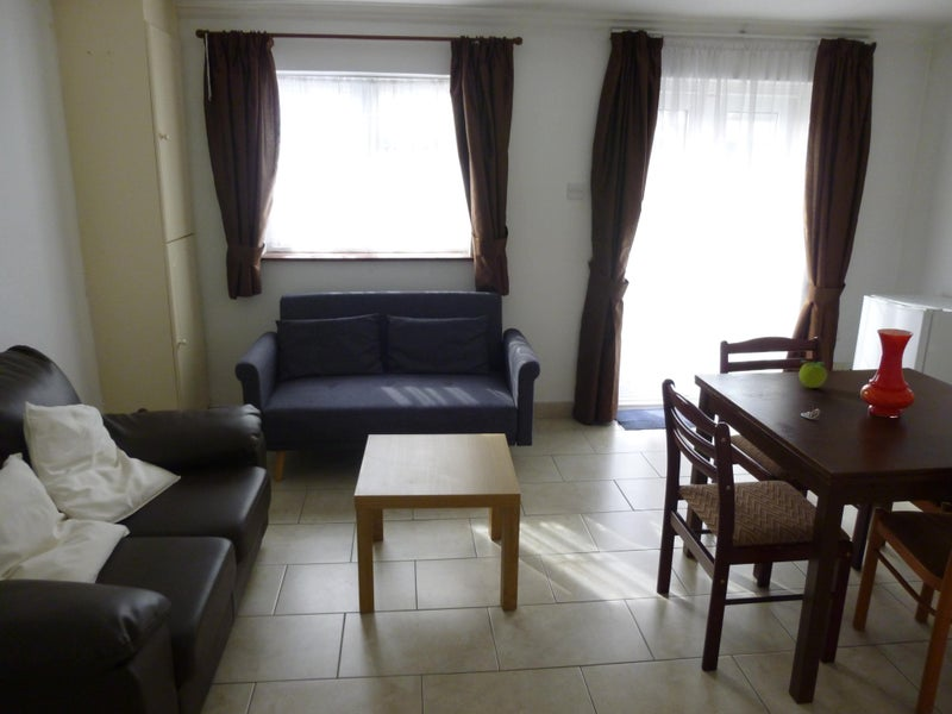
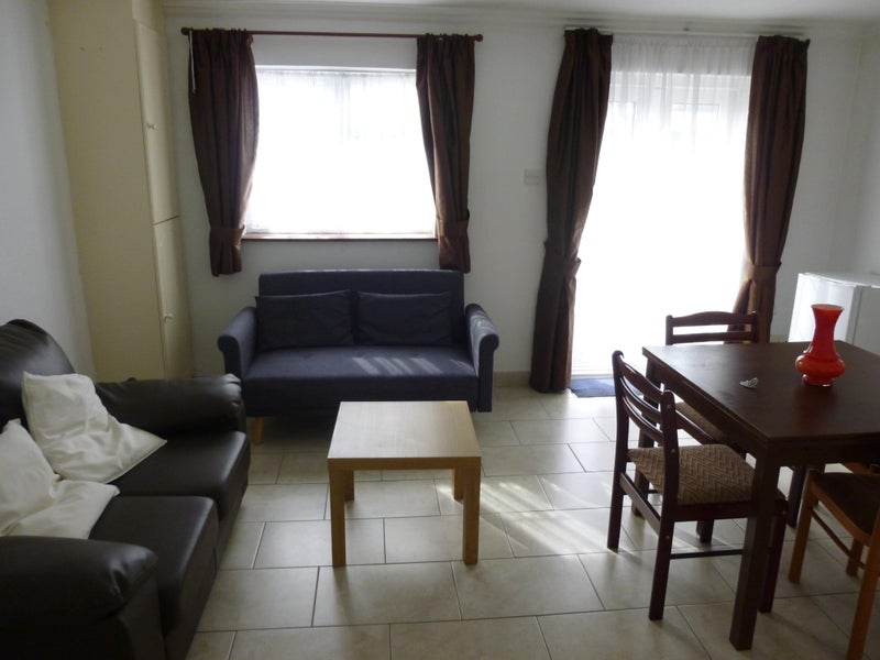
- fruit (812, 374)
